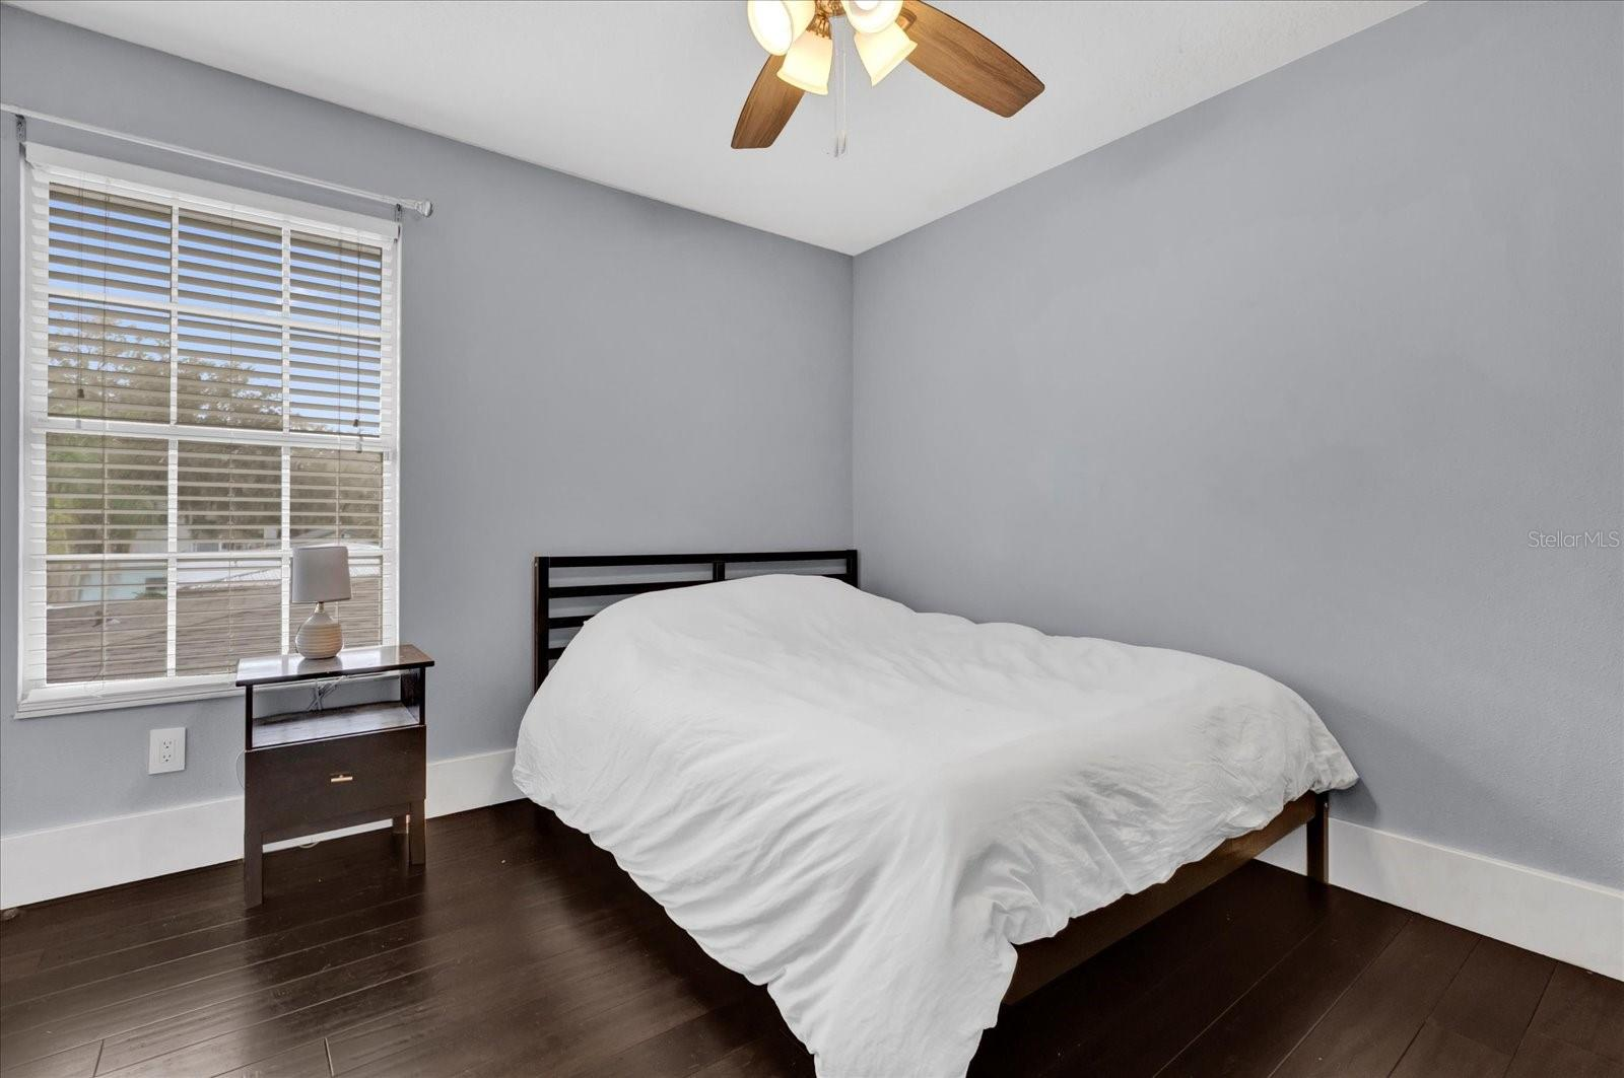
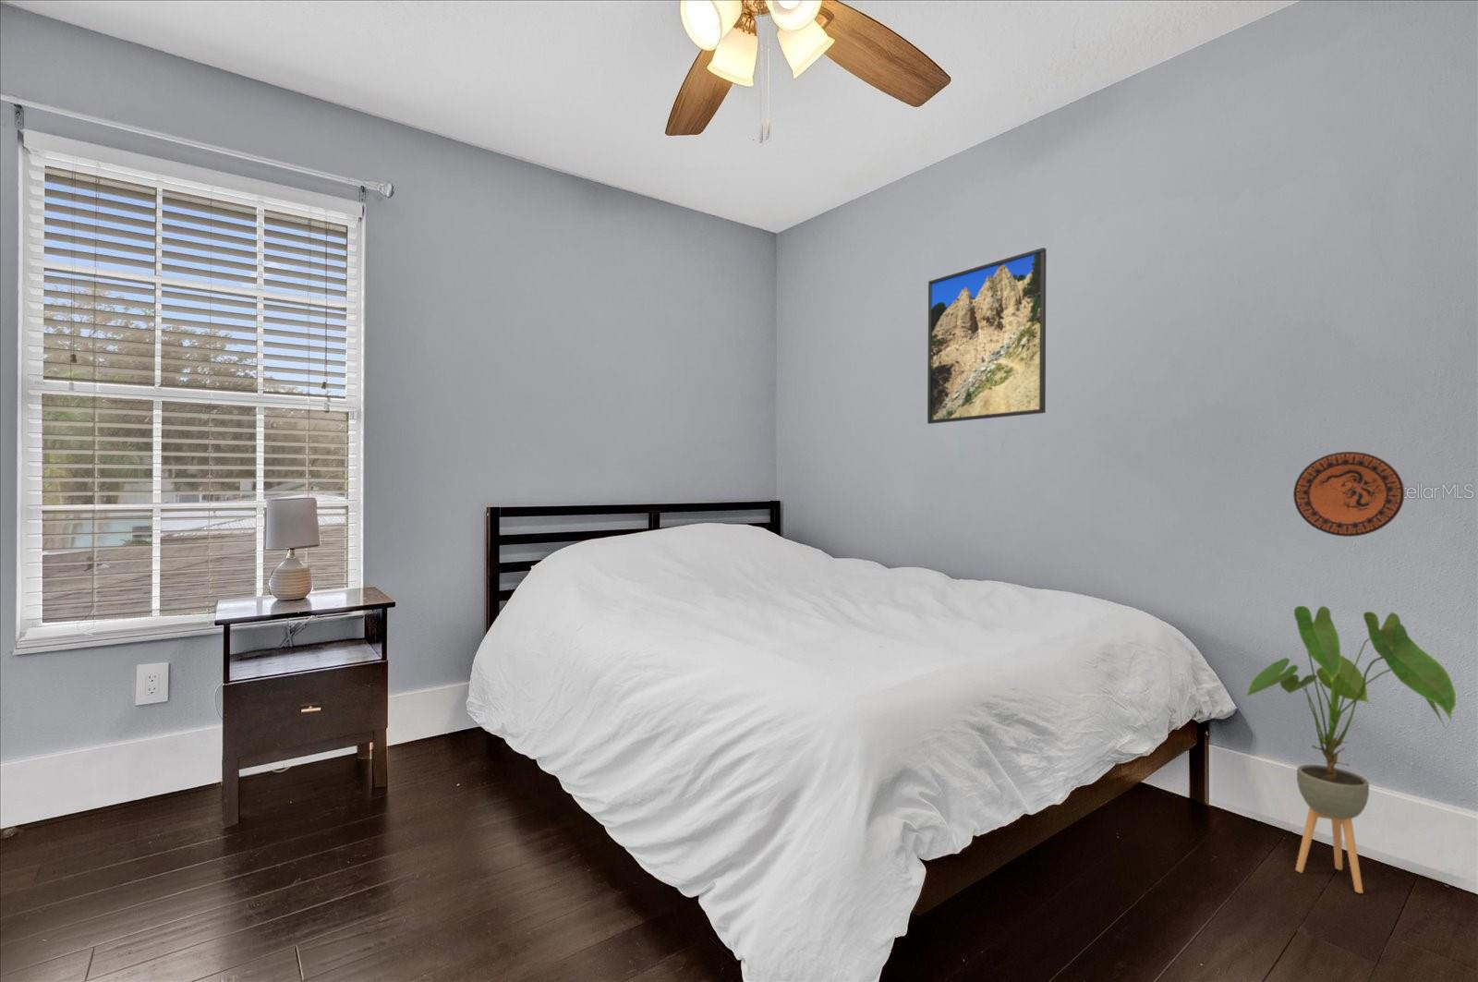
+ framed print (982, 342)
+ house plant (1347, 742)
+ decorative plate (1345, 493)
